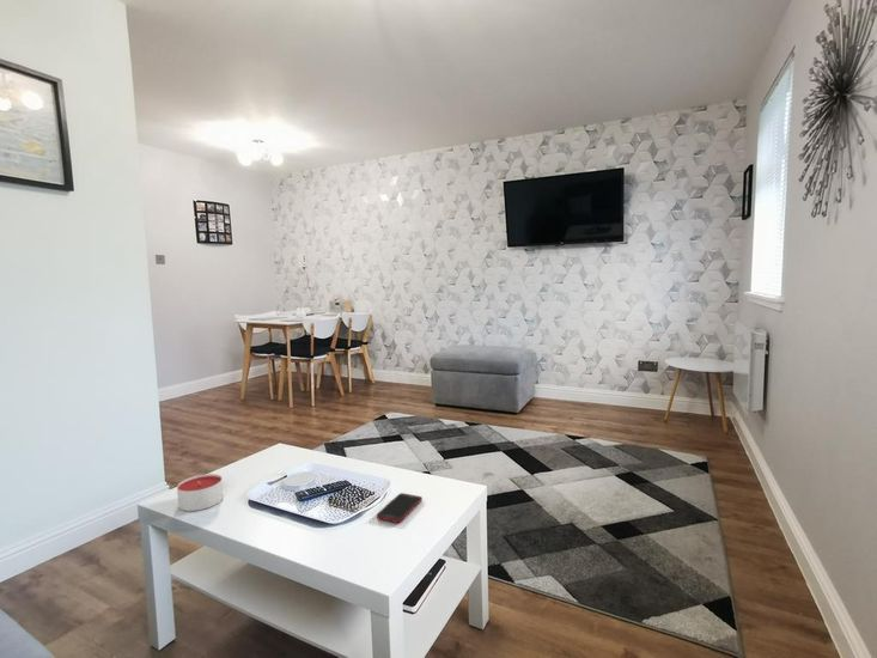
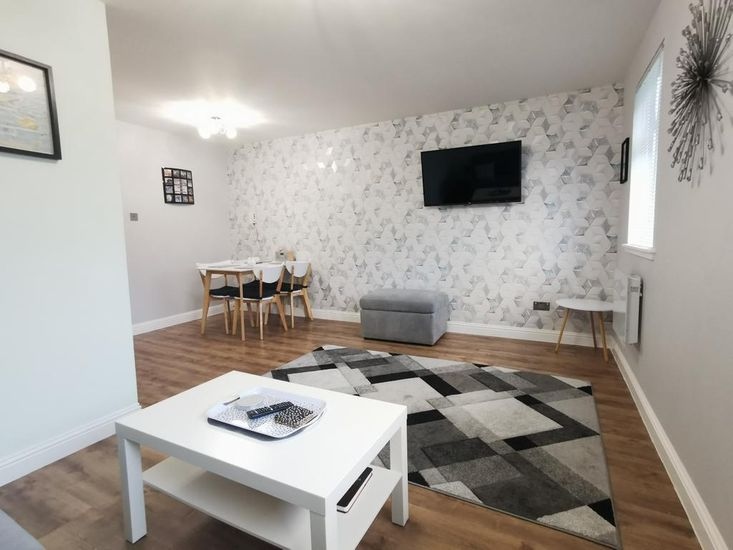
- candle (200, 491)
- cell phone (400, 507)
